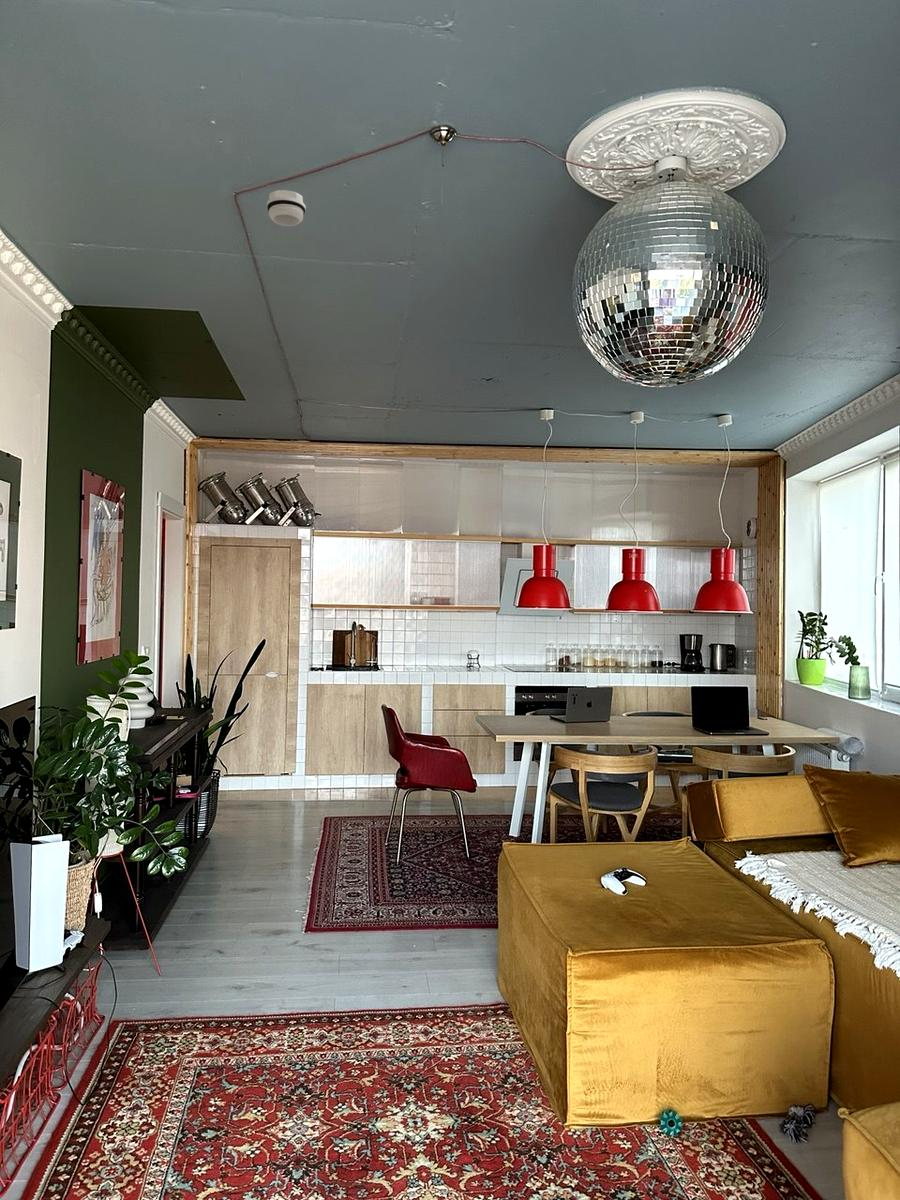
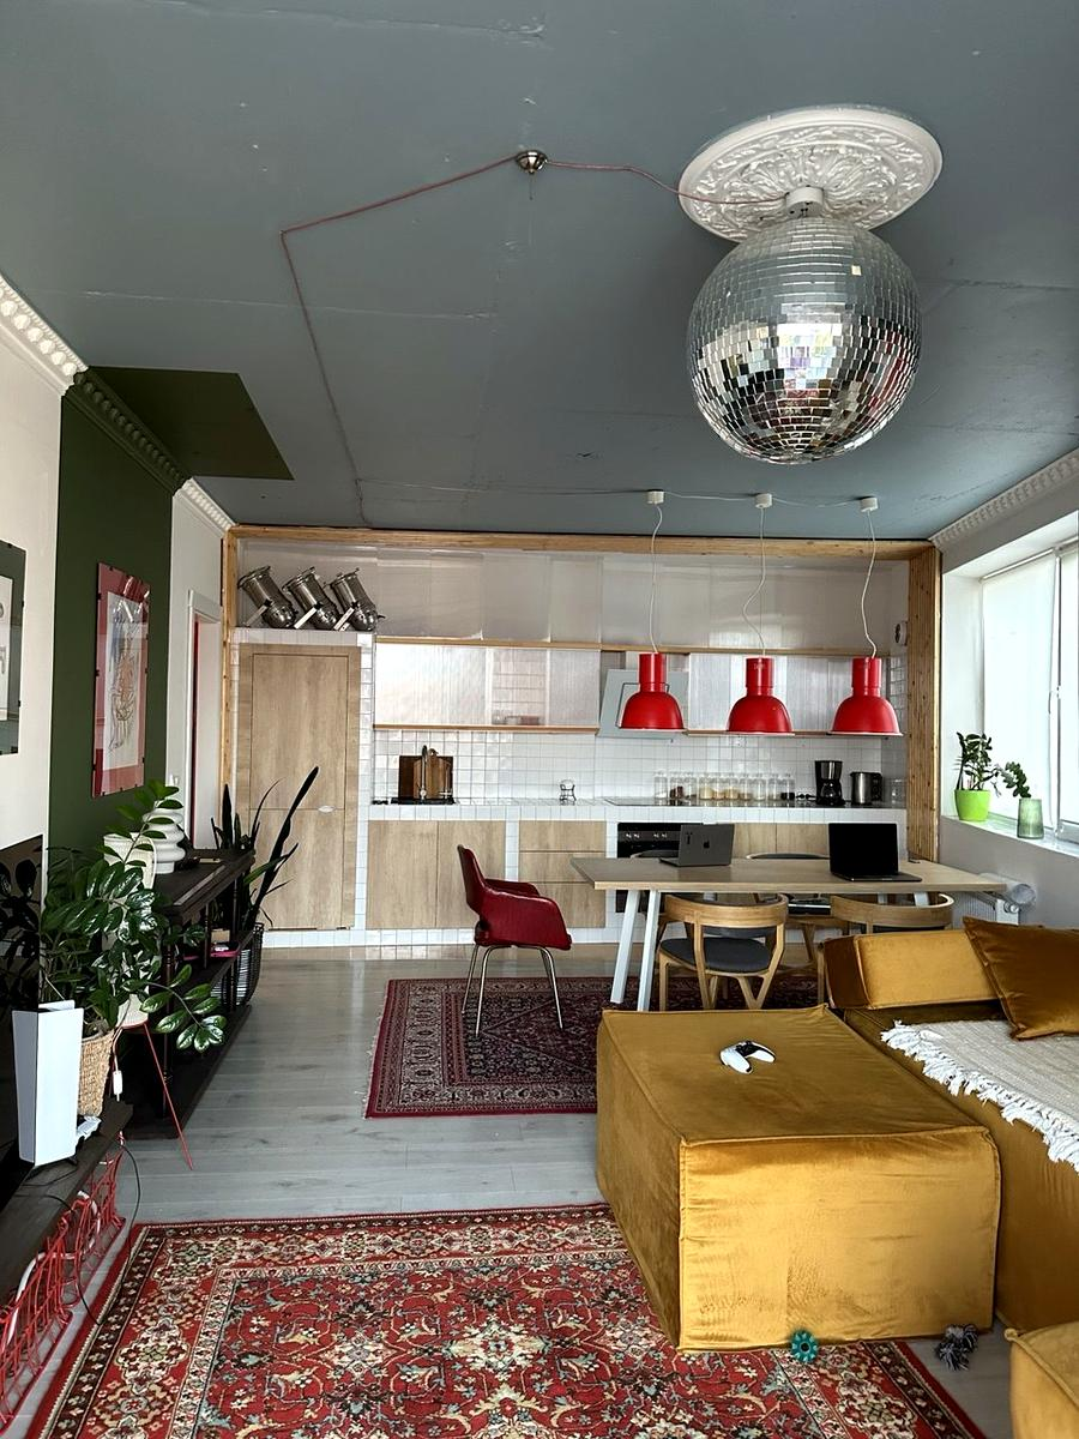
- smoke detector (286, 209)
